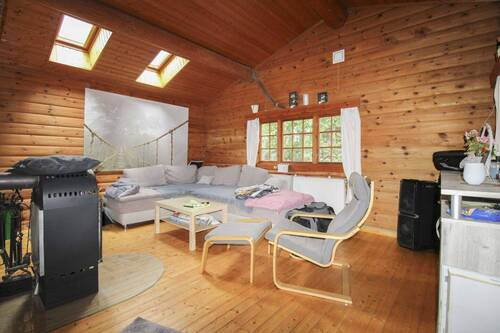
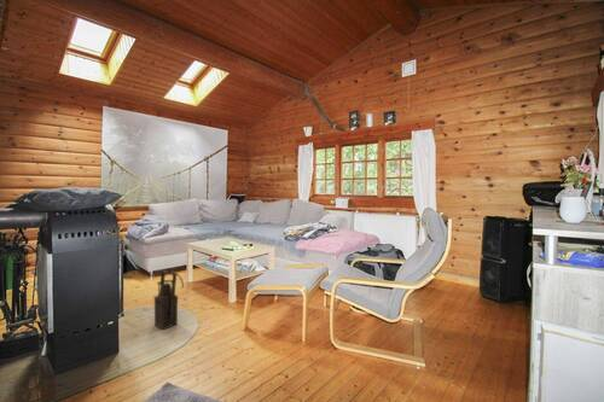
+ lantern (169, 297)
